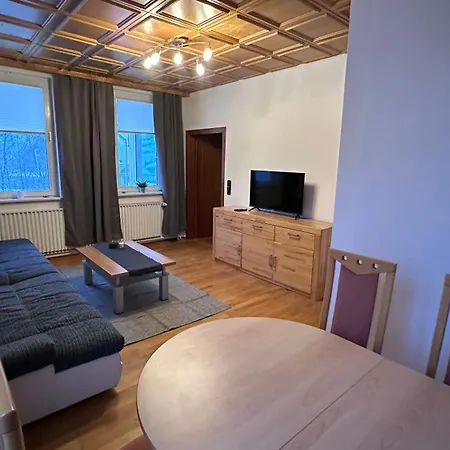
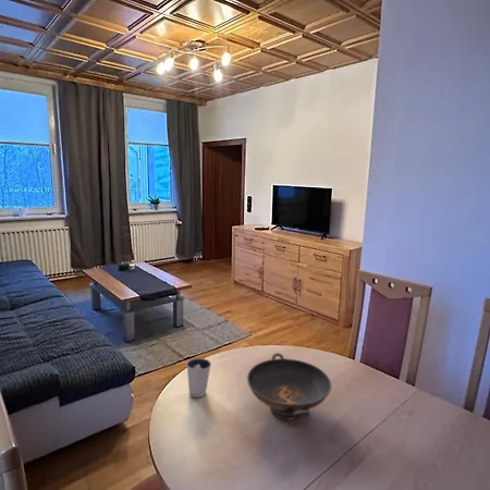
+ dixie cup (198, 377)
+ decorative bowl (287, 393)
